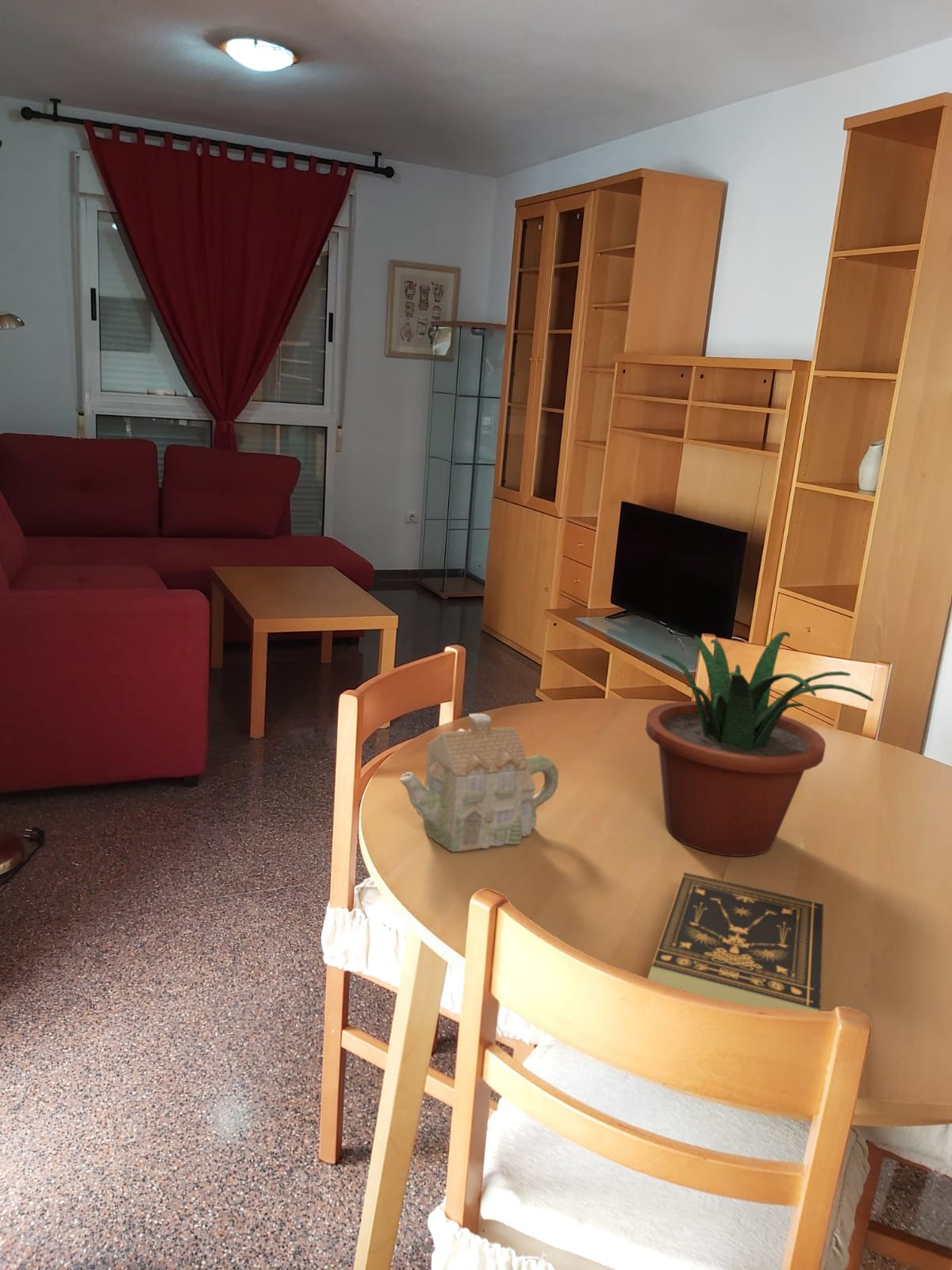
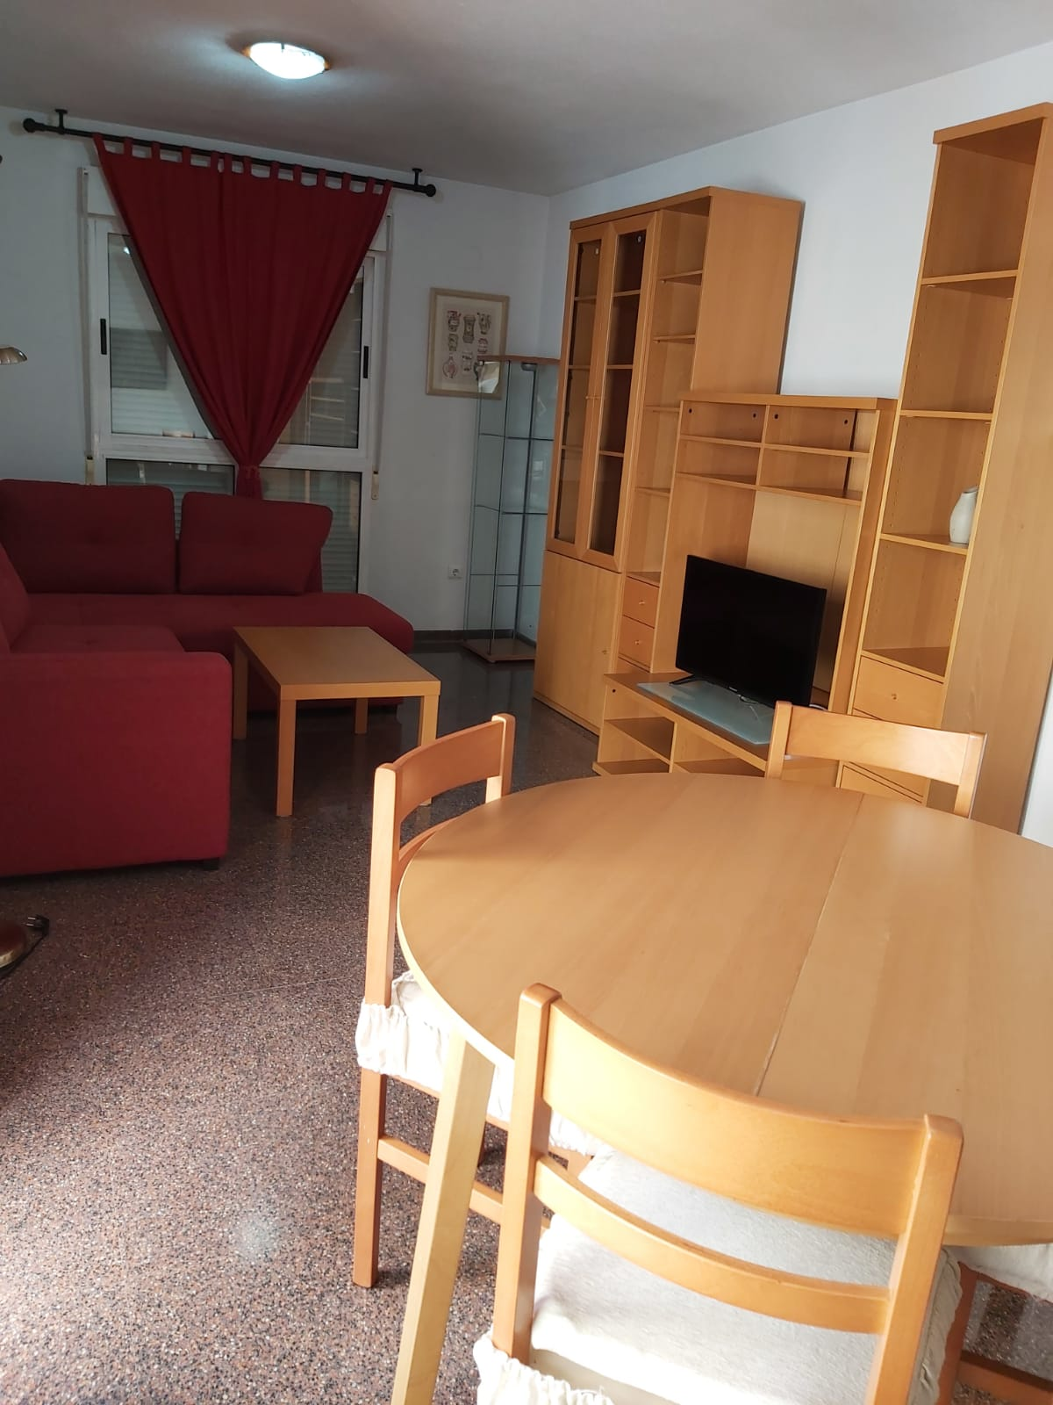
- potted plant (751, 743)
- book (740, 946)
- teapot (482, 775)
